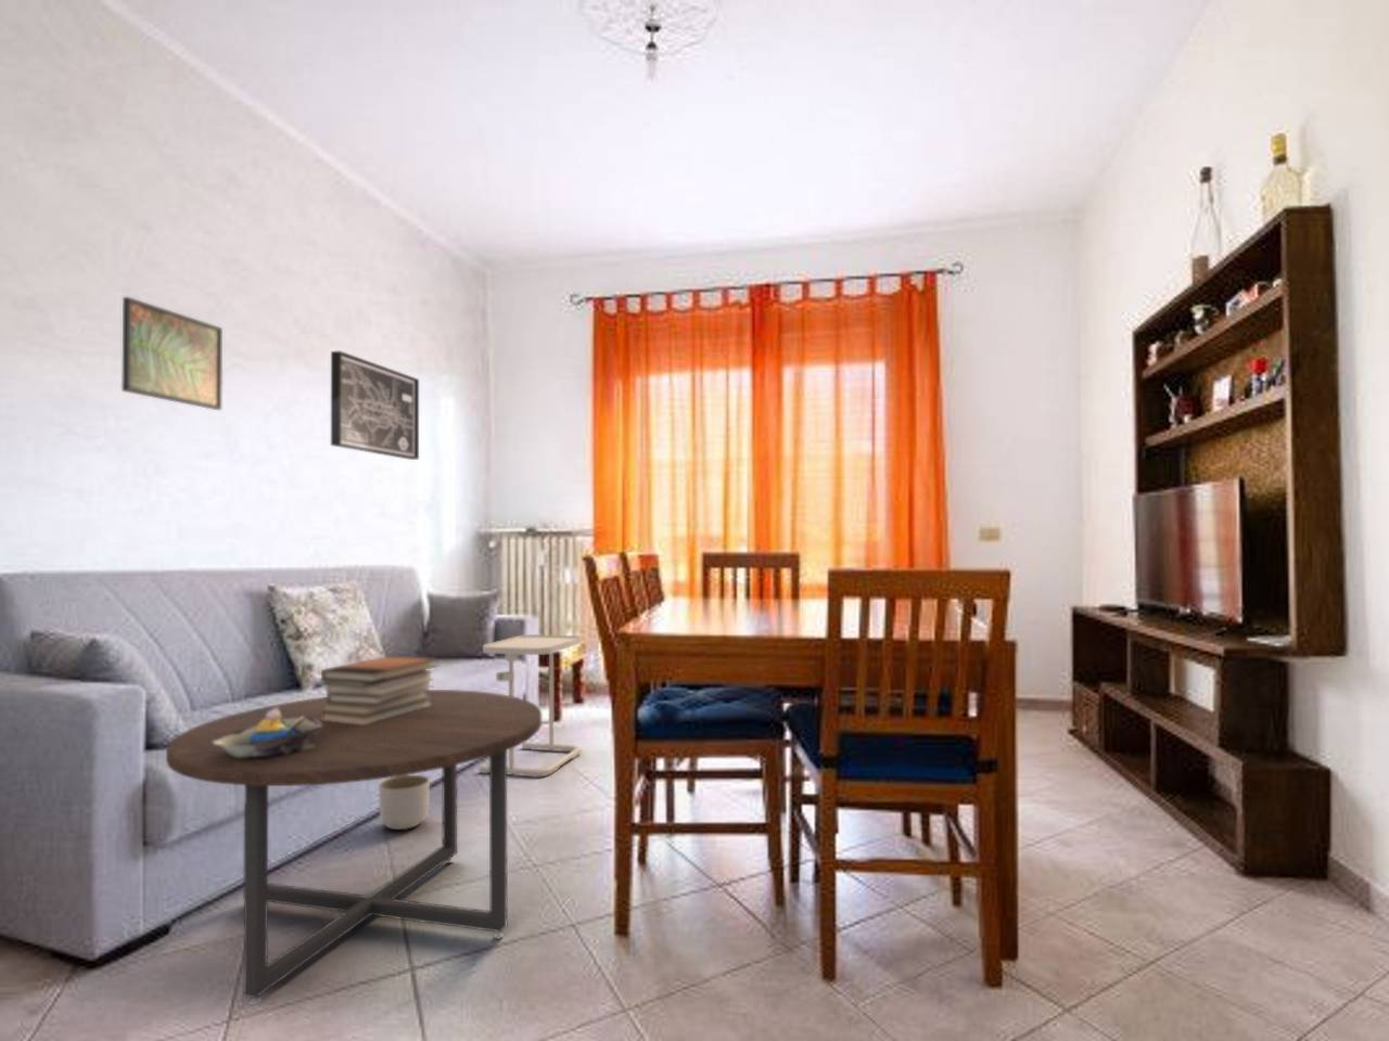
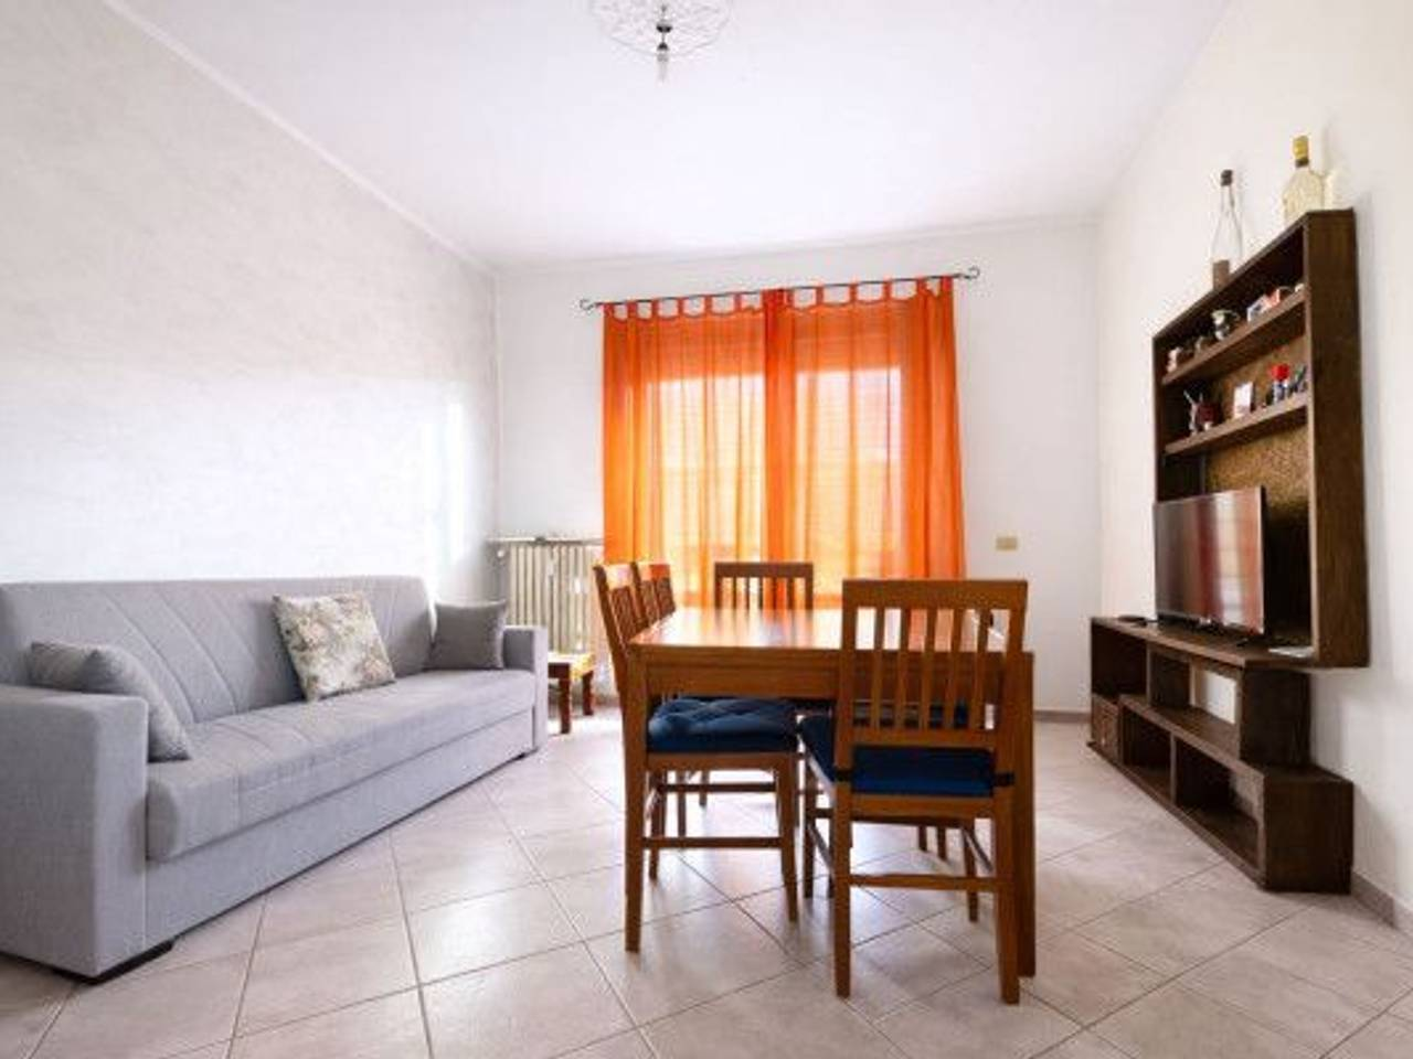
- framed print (175, 356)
- coffee table (369, 780)
- side table (549, 703)
- decorative bowl (279, 725)
- planter (404, 803)
- book stack (381, 687)
- wall art (377, 409)
